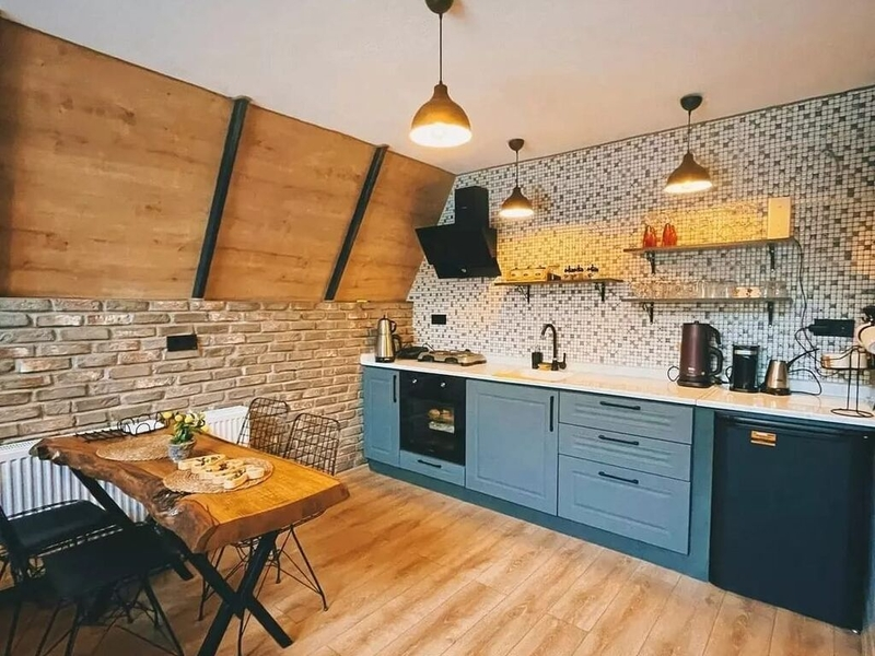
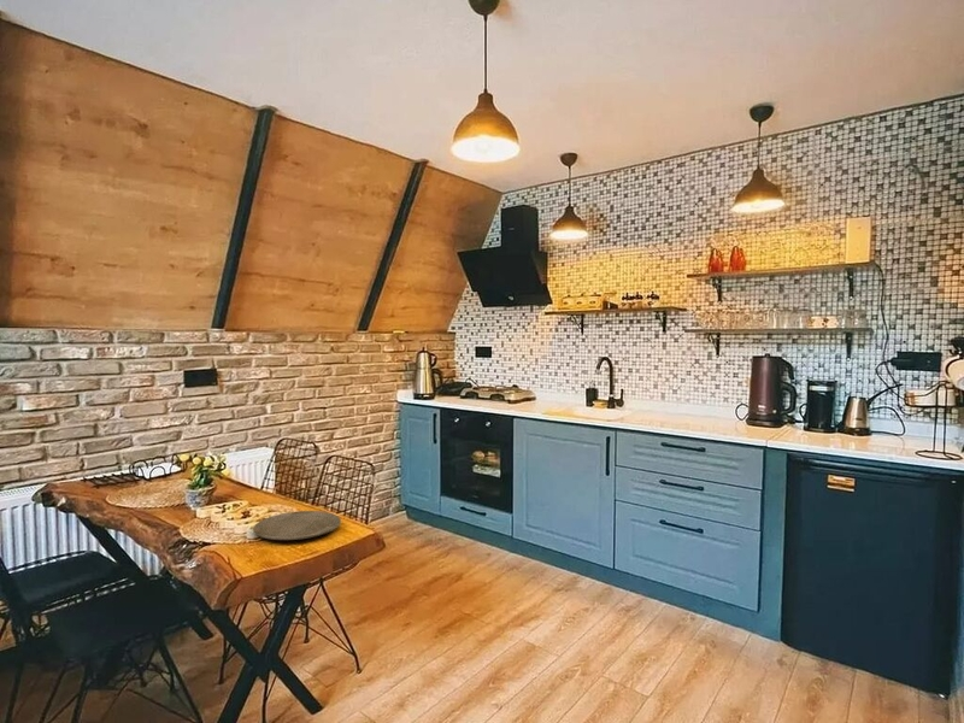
+ plate (298, 525)
